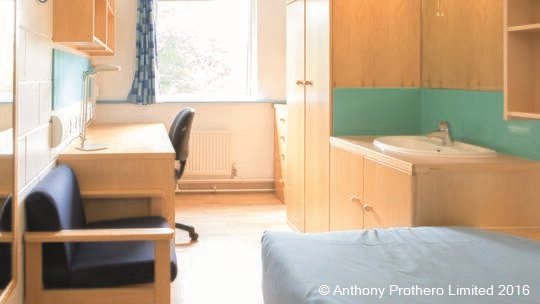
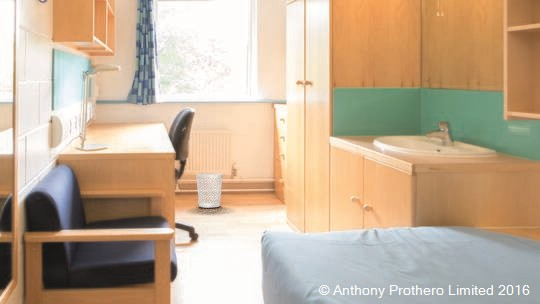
+ wastebasket (209, 190)
